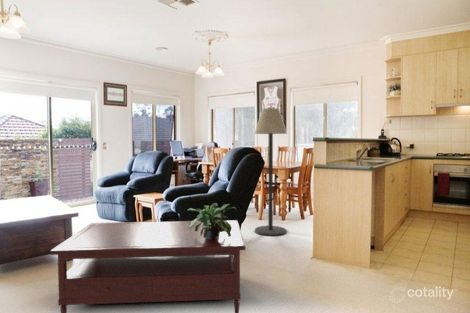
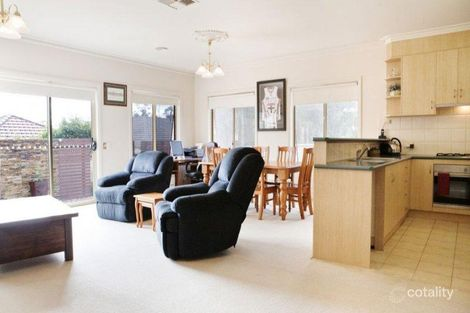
- floor lamp (270, 170)
- potted plant (211, 219)
- coffee table (159, 264)
